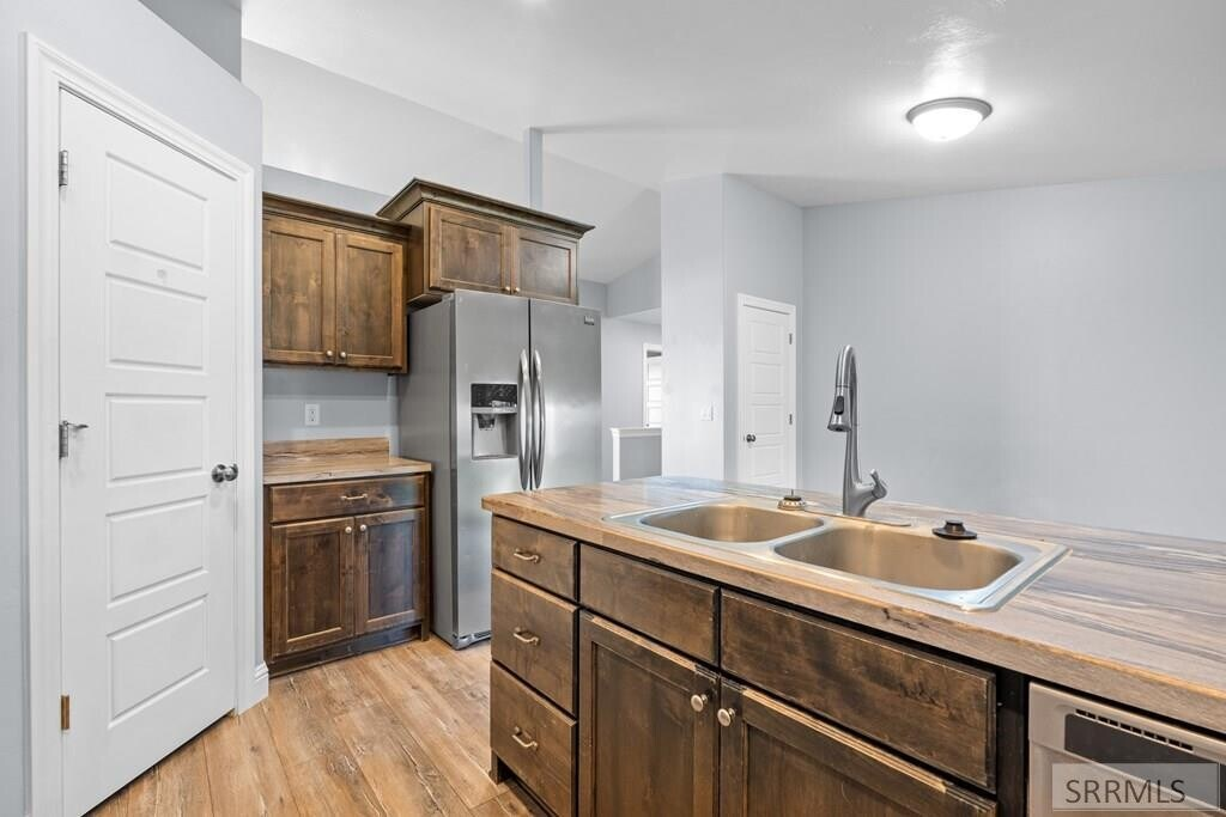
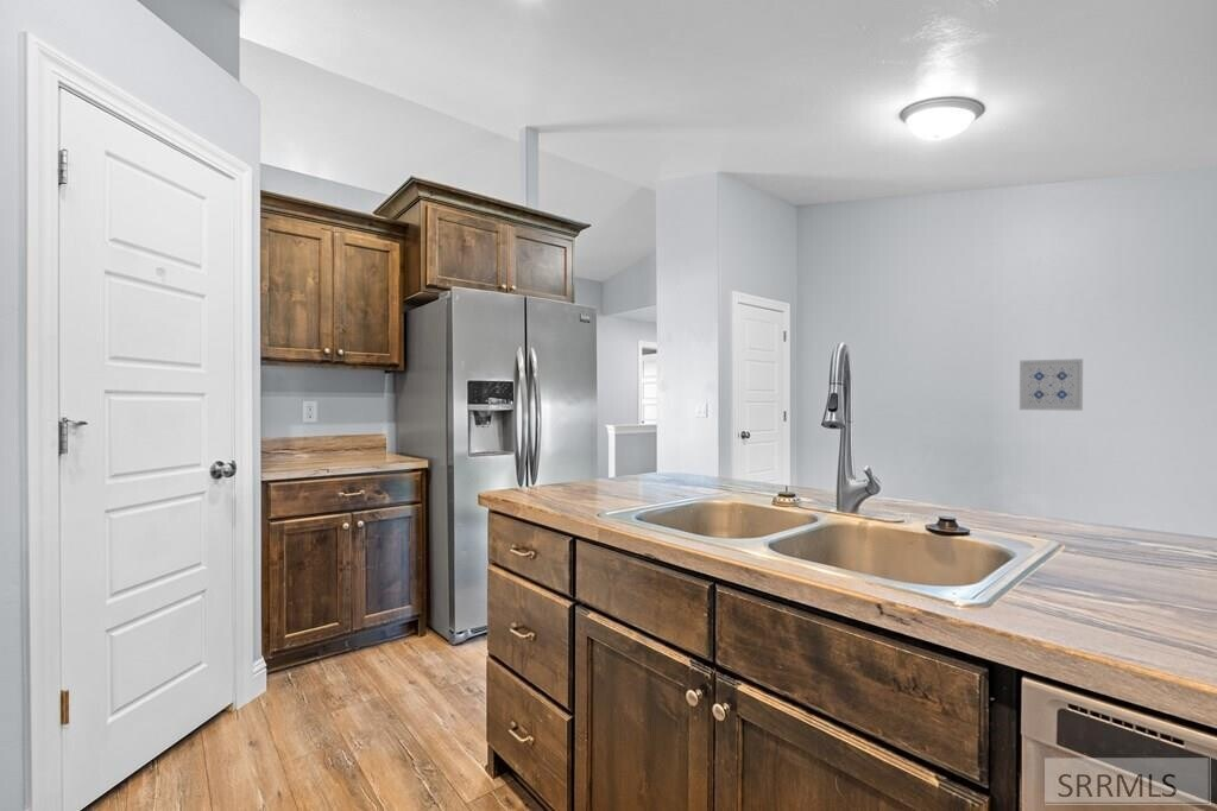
+ wall art (1049, 385)
